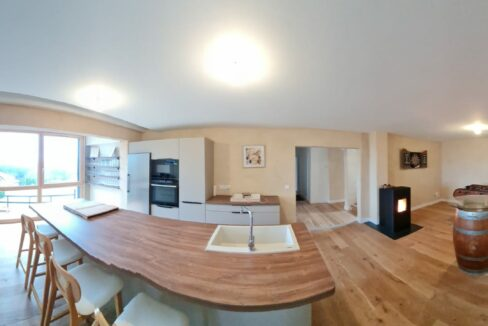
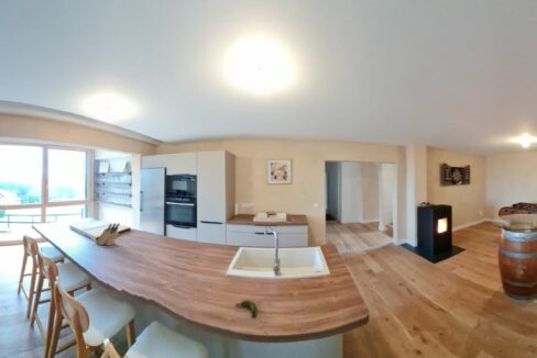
+ knife block (108, 233)
+ banana (246, 305)
